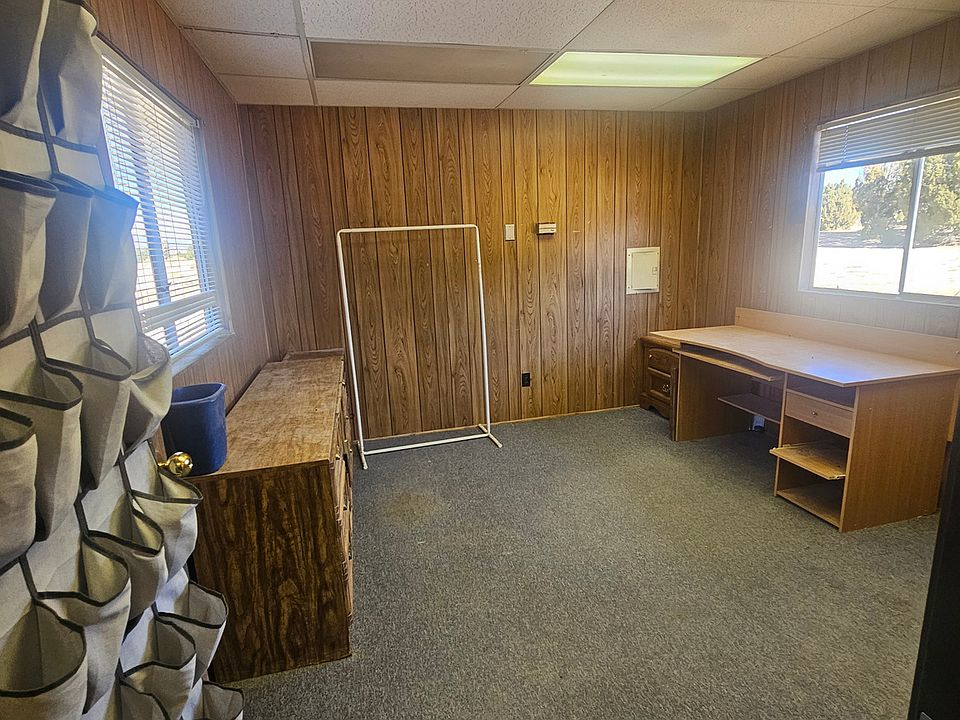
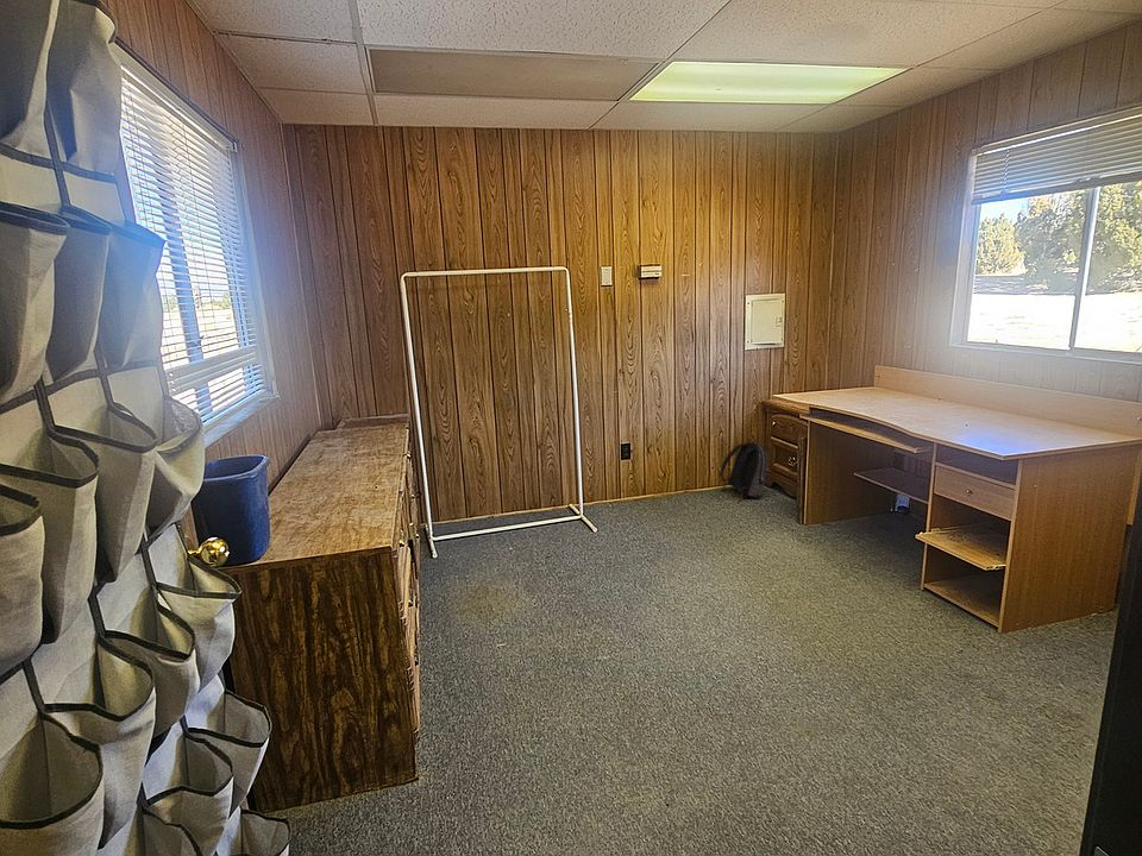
+ backpack (745, 466)
